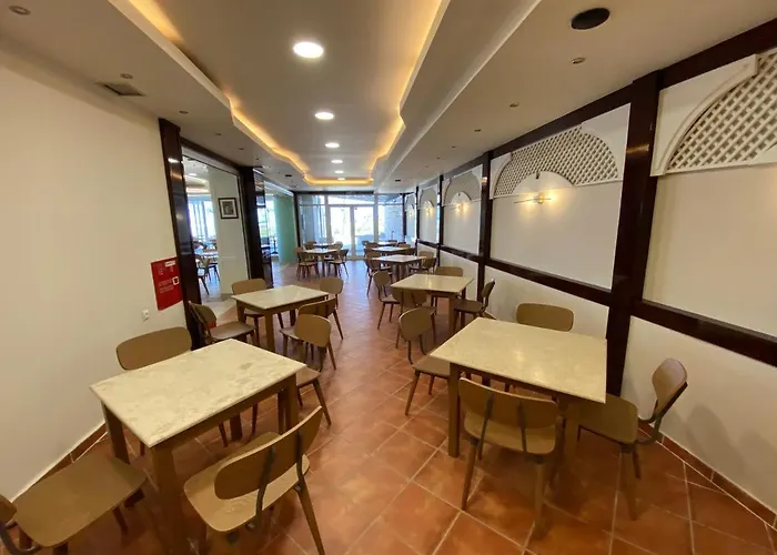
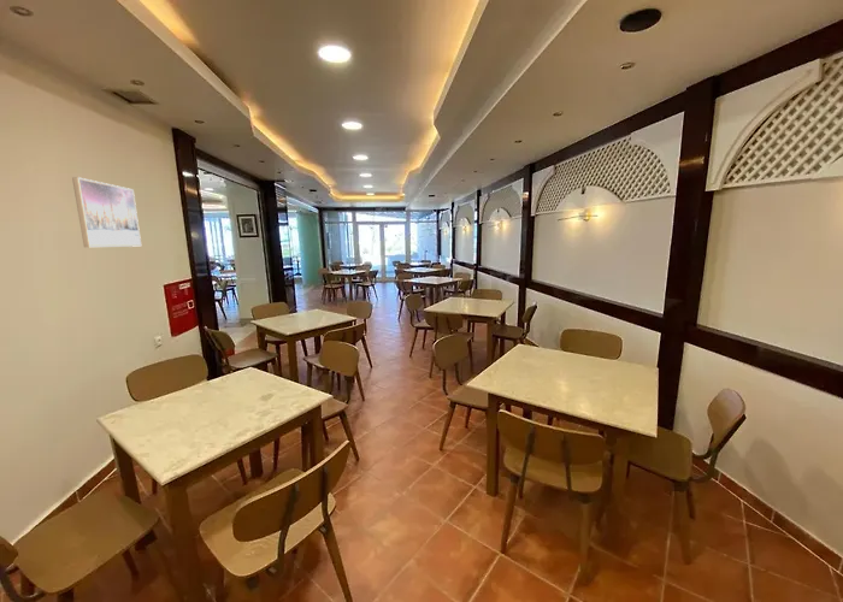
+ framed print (111, 216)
